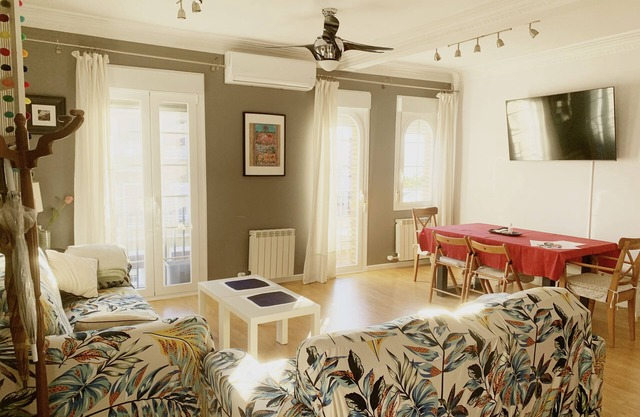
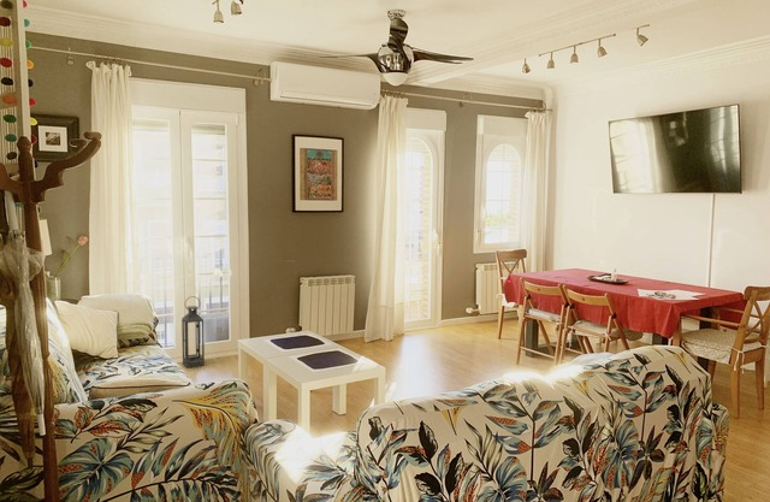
+ lantern (196, 330)
